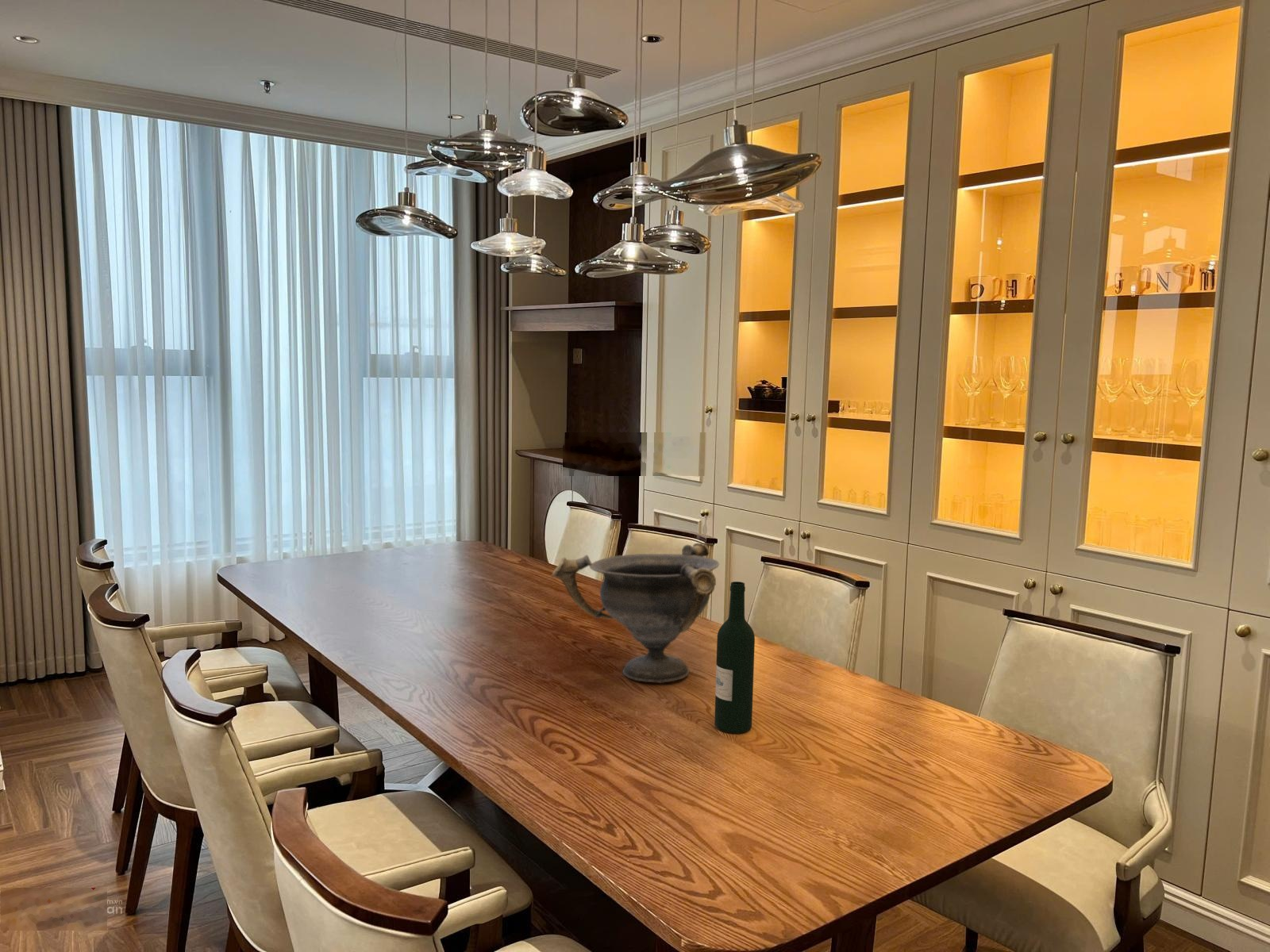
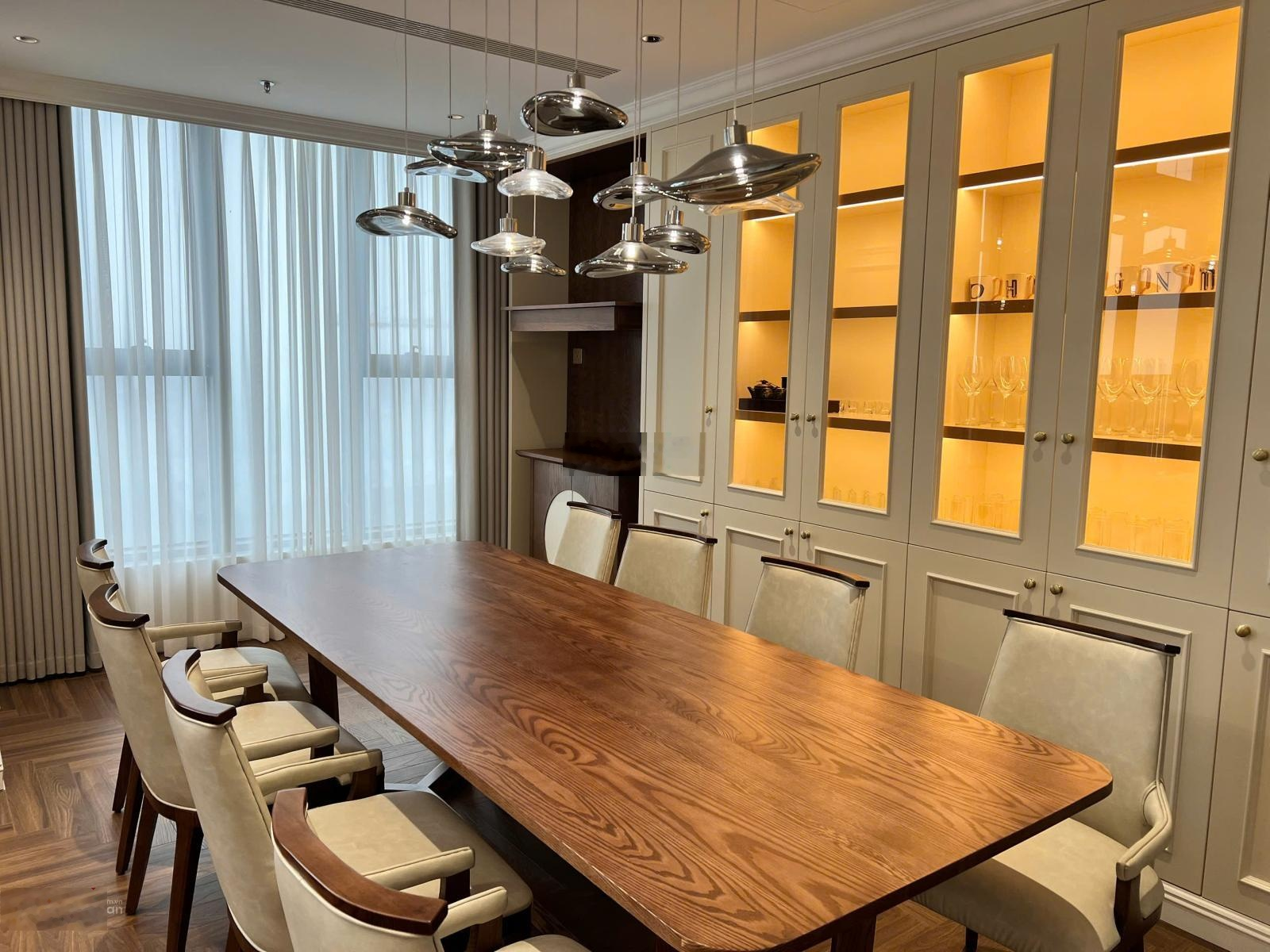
- decorative bowl (651, 615)
- wine bottle (735, 655)
